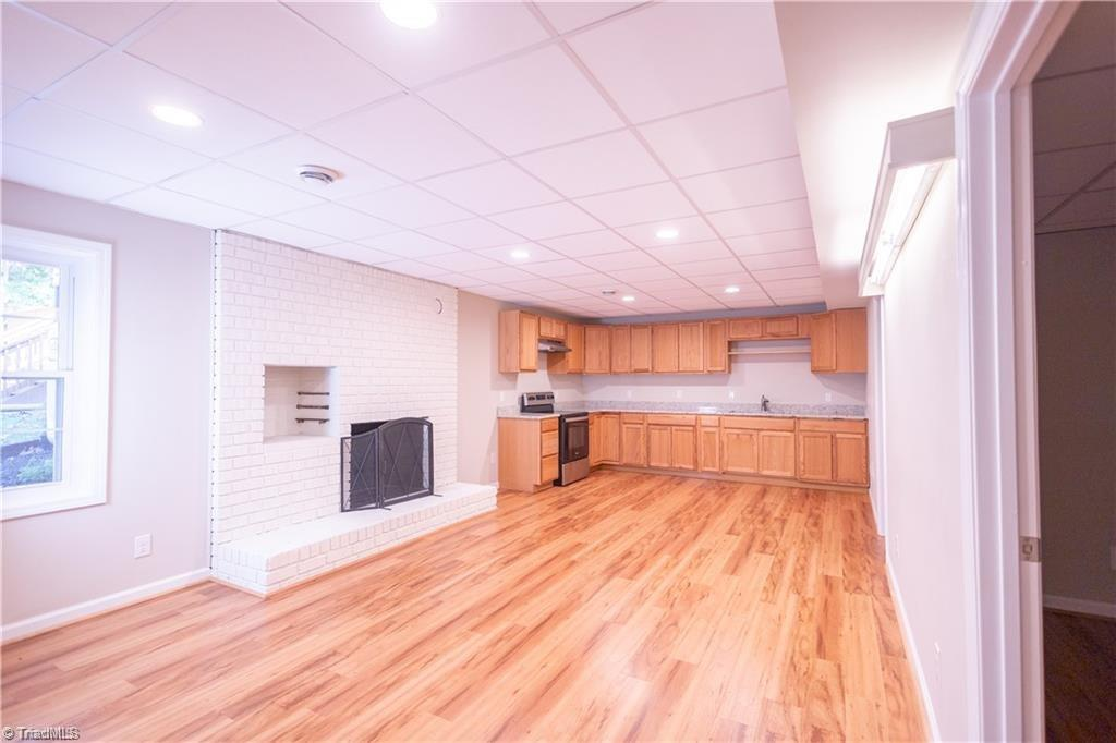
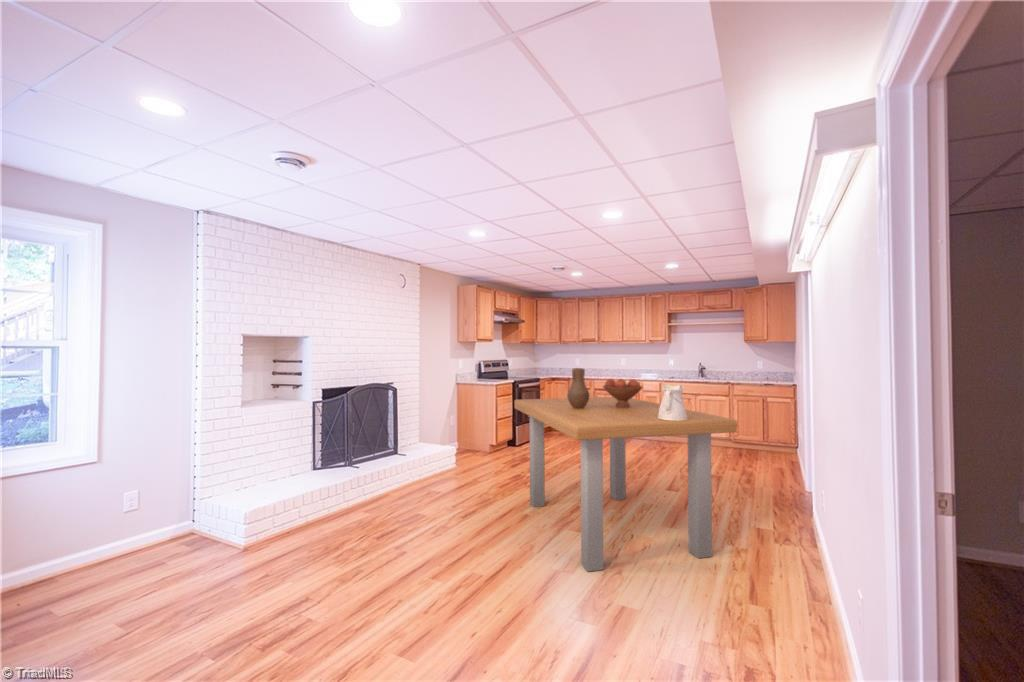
+ dining table (610, 466)
+ fruit bowl (622, 392)
+ pitcher (671, 401)
+ vase (578, 388)
